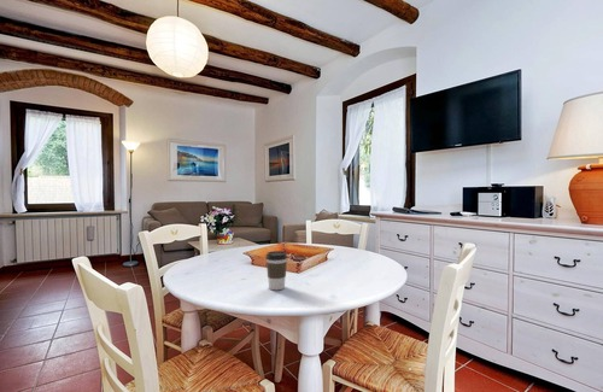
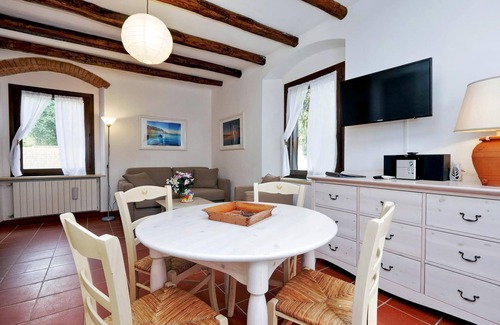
- coffee cup (276, 270)
